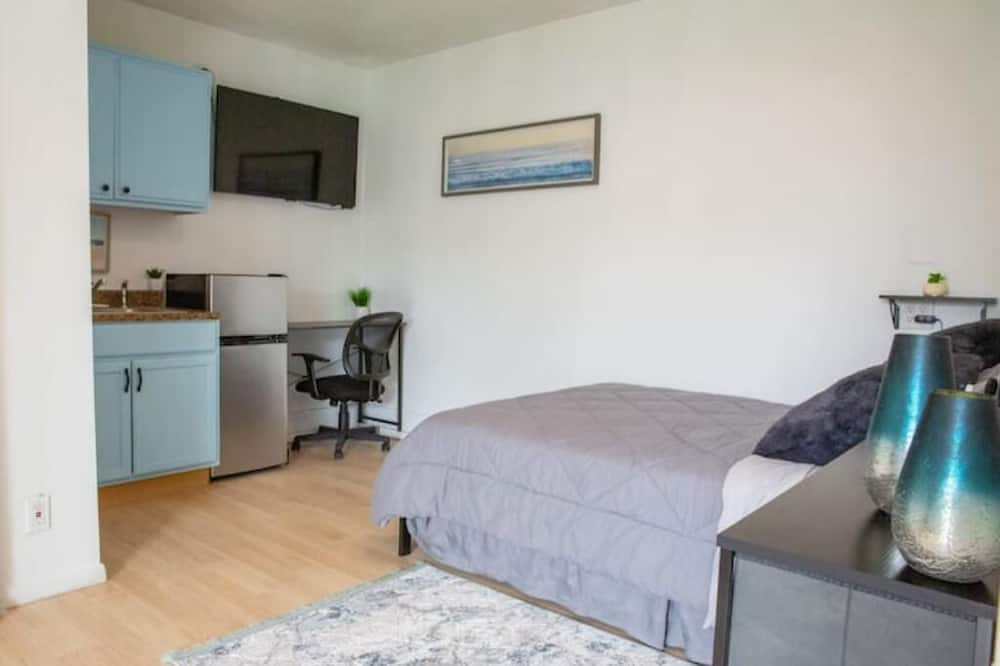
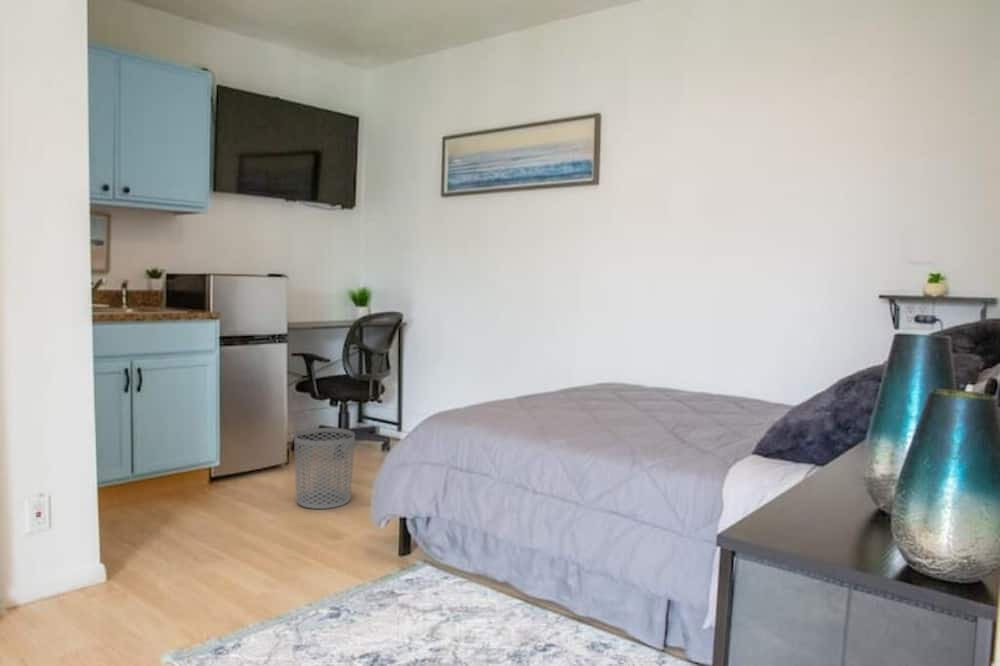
+ waste bin (324, 468)
